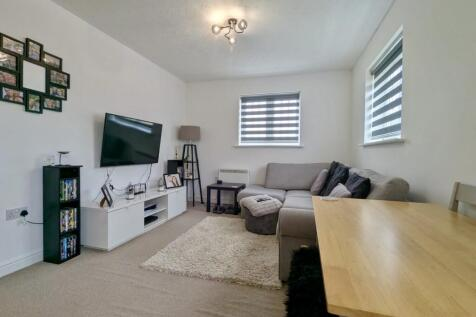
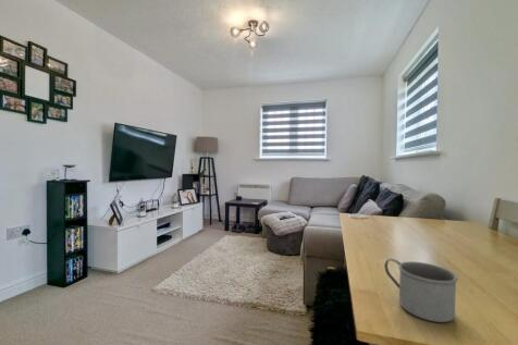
+ mug (421, 287)
